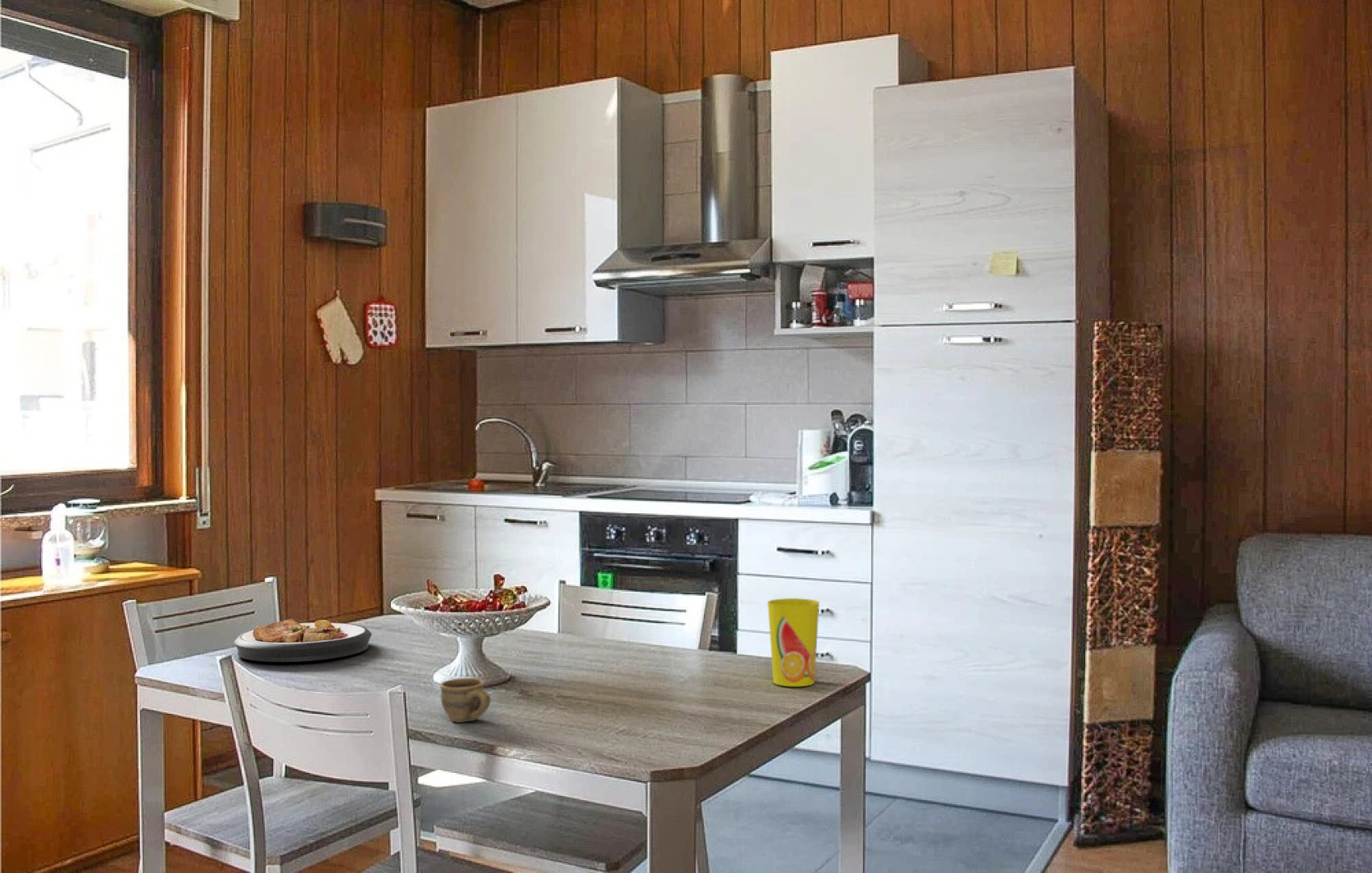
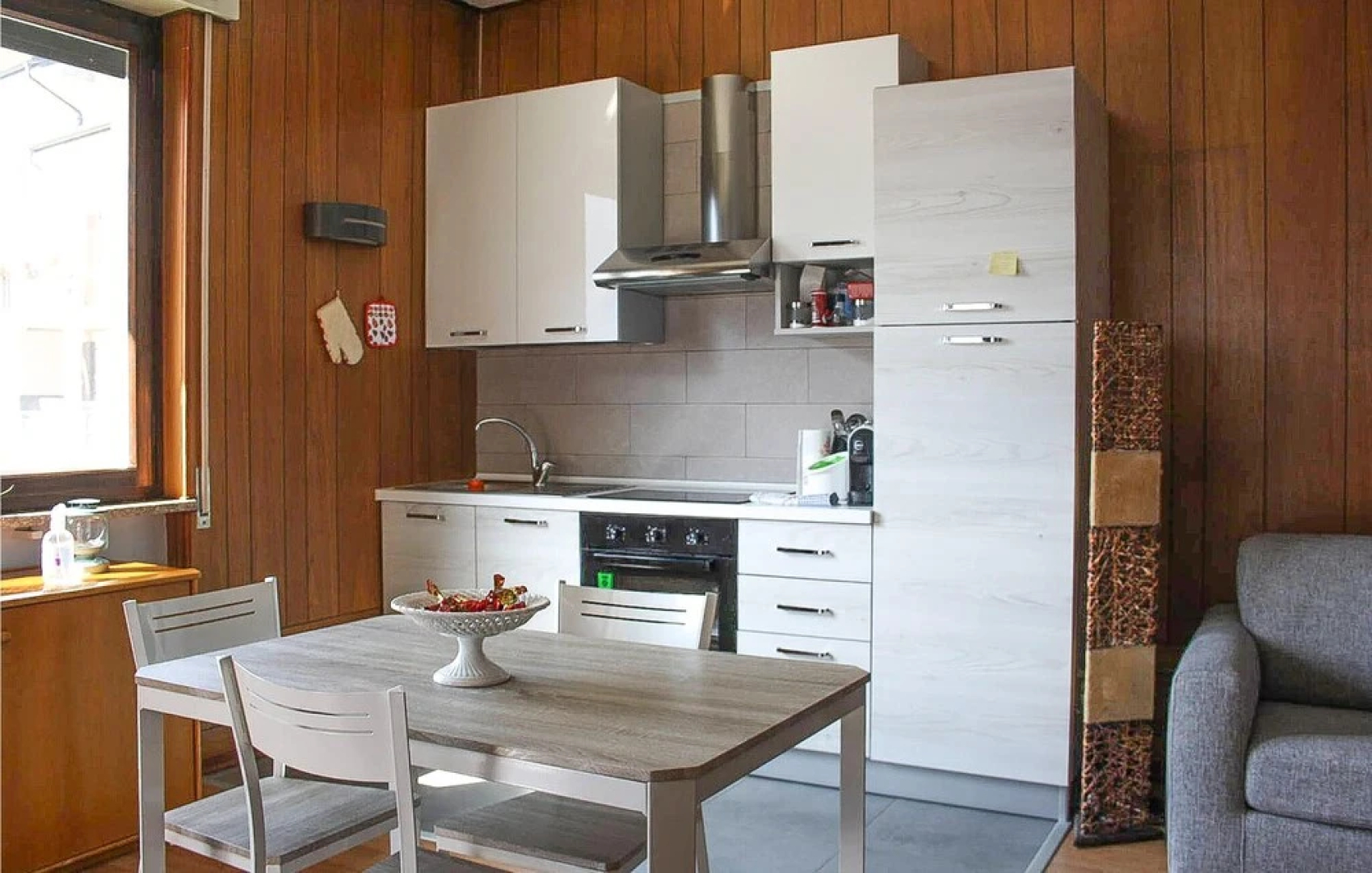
- cup (793, 642)
- cup (466, 702)
- plate (304, 635)
